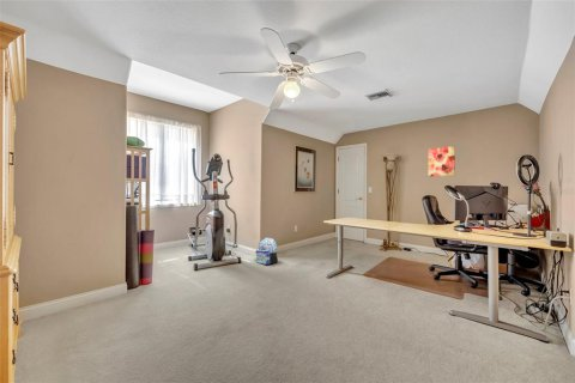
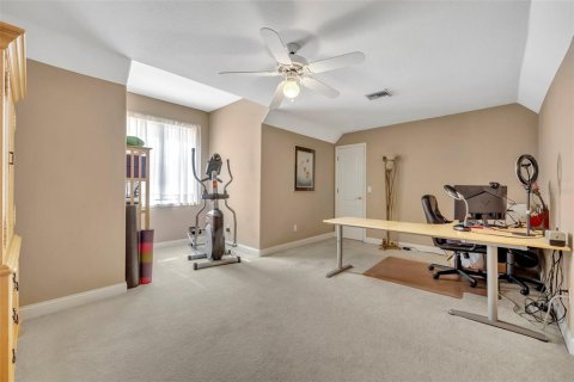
- backpack (266, 250)
- wall art (441, 162)
